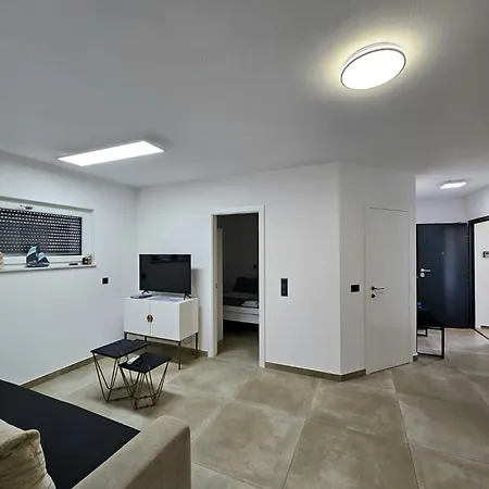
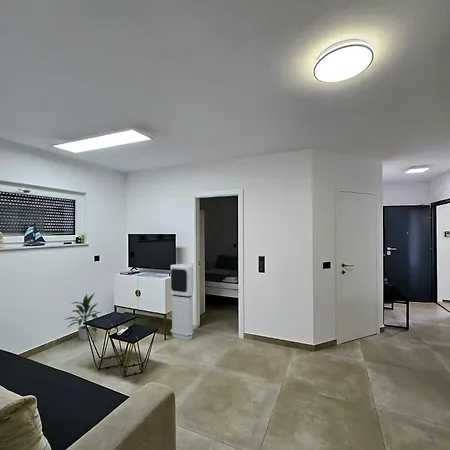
+ air purifier (186, 299)
+ indoor plant (85, 317)
